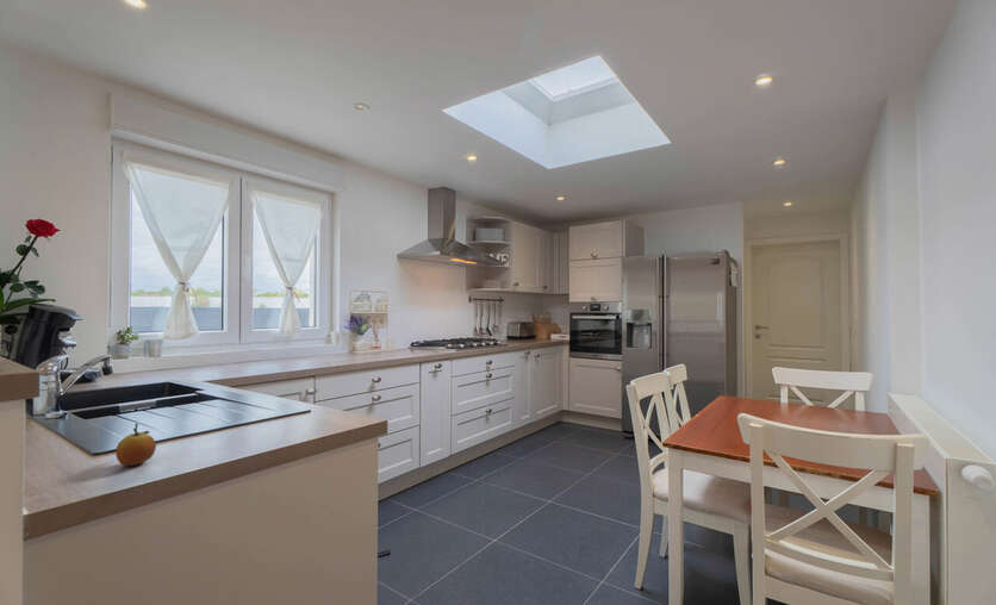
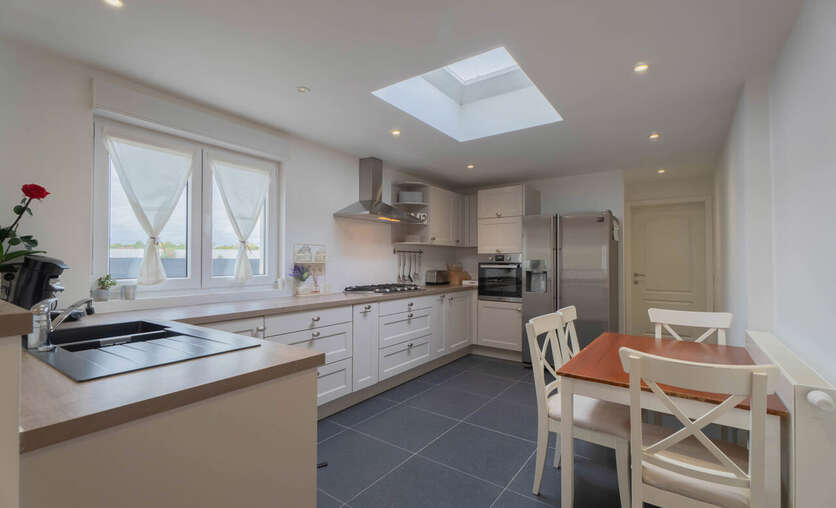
- fruit (137, 439)
